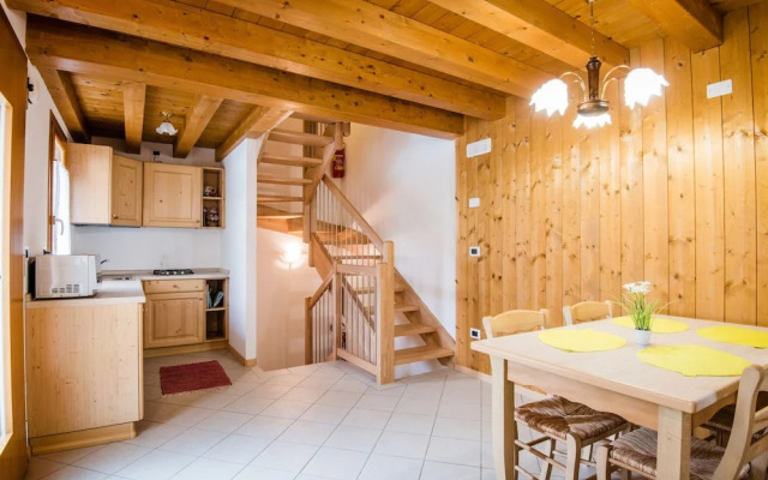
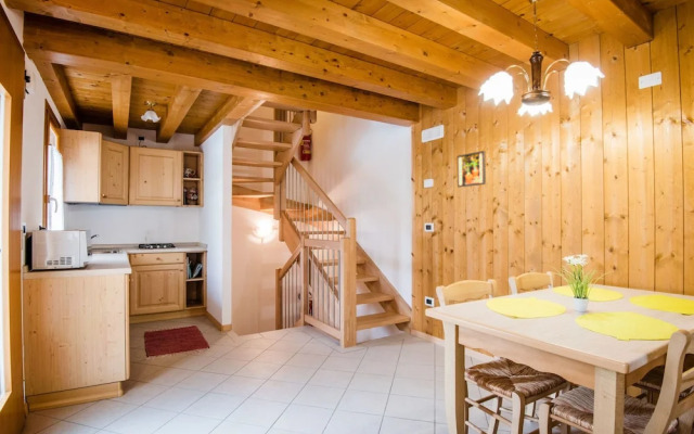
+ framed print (471, 169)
